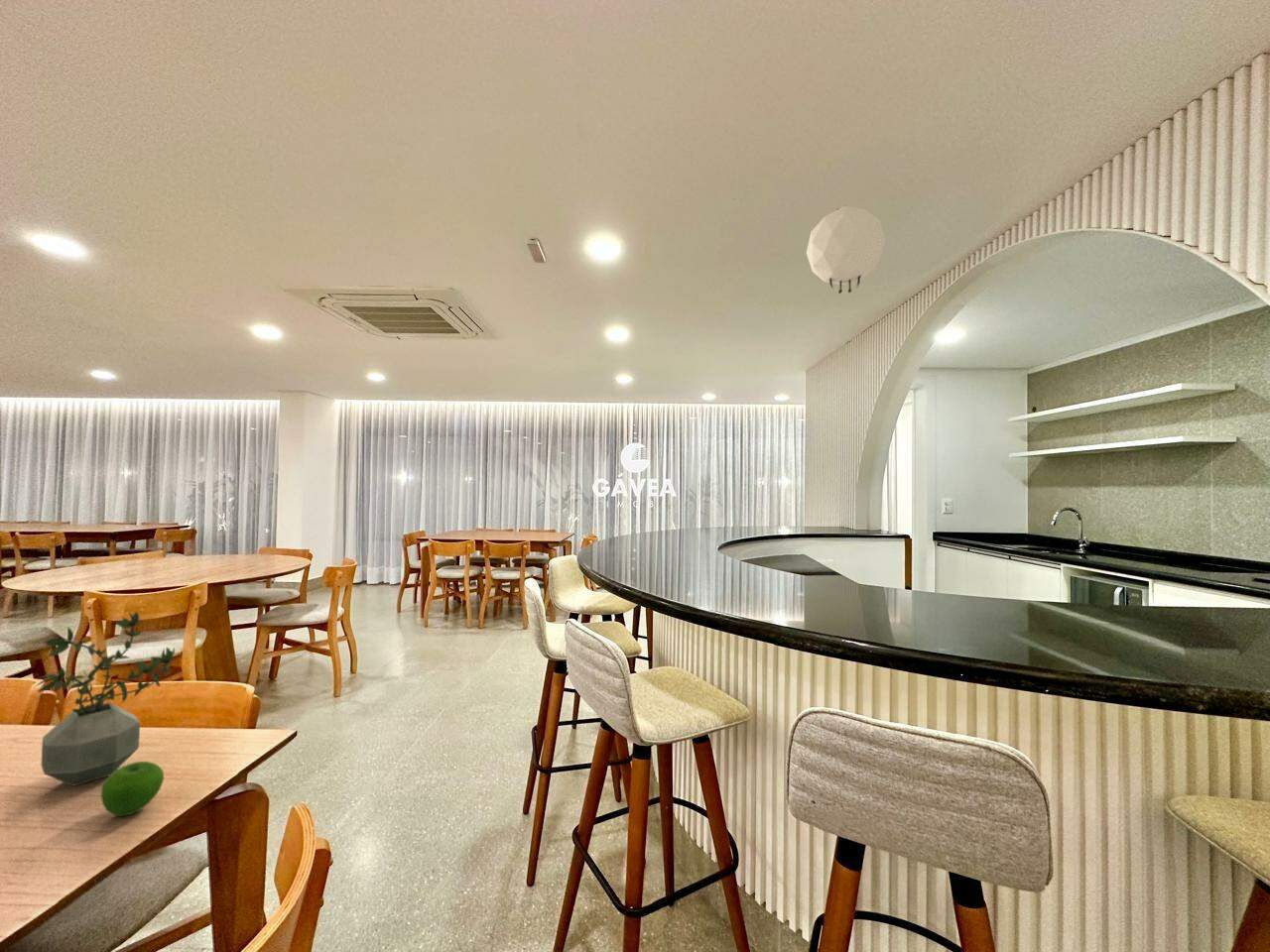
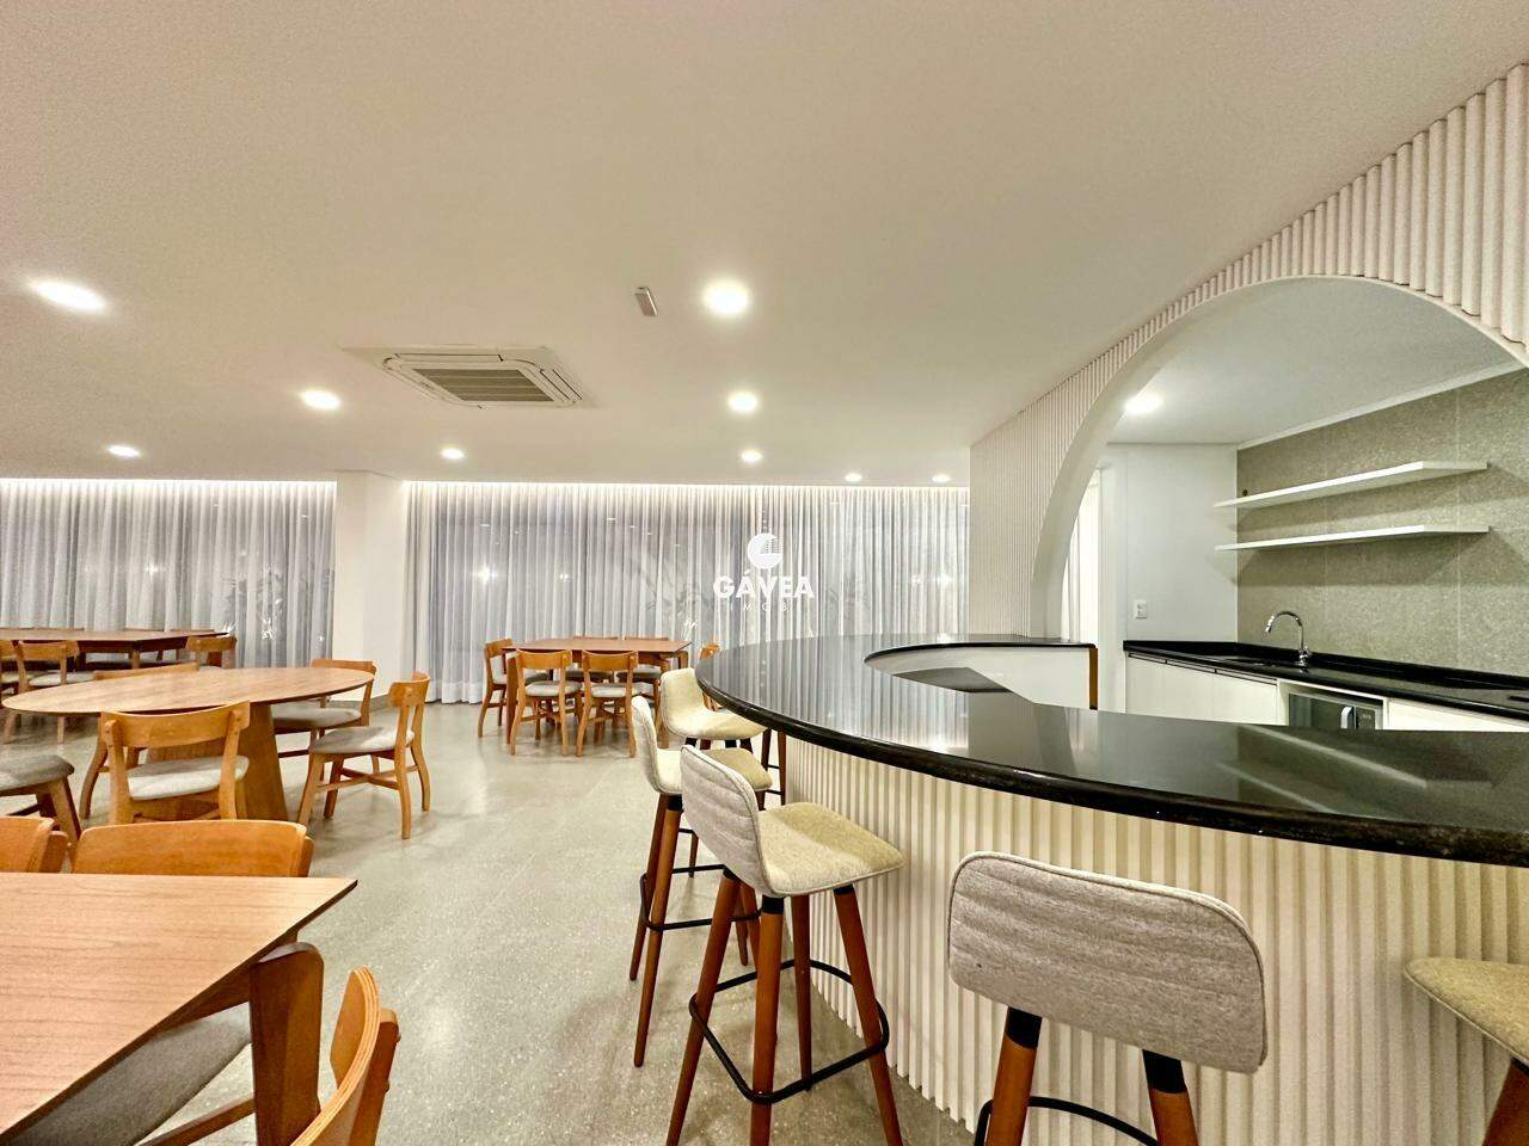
- apple (132, 788)
- potted plant (110, 692)
- pendant light (844, 248)
